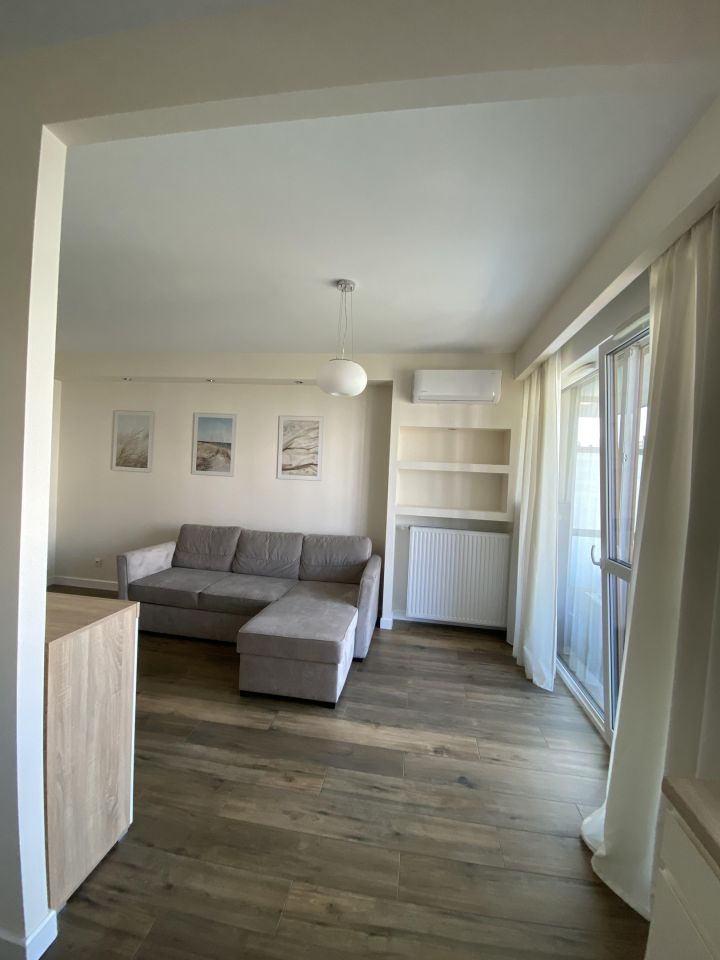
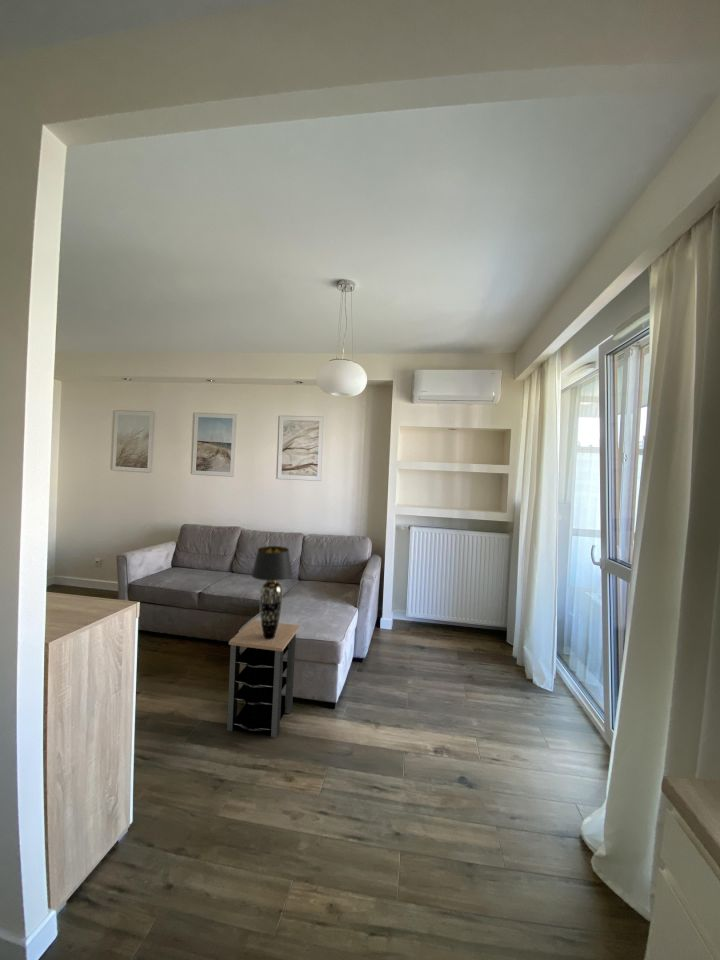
+ side table (263, 676)
+ table lamp (271, 593)
